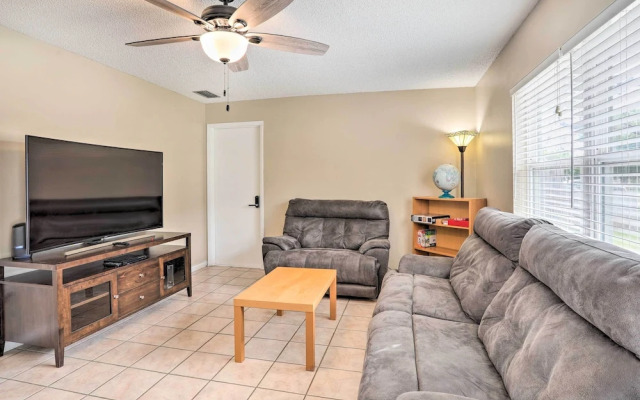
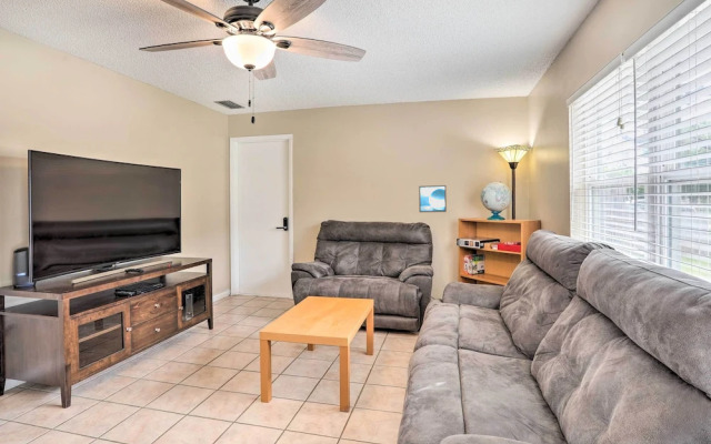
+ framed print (432, 199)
